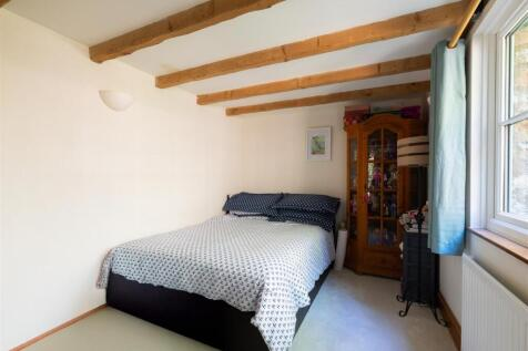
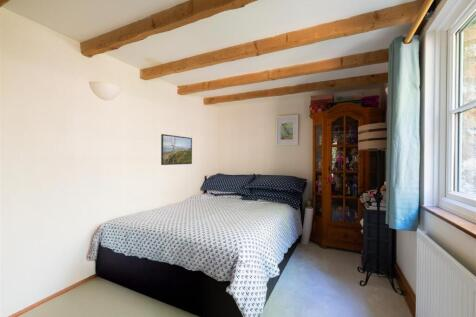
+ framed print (177, 150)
